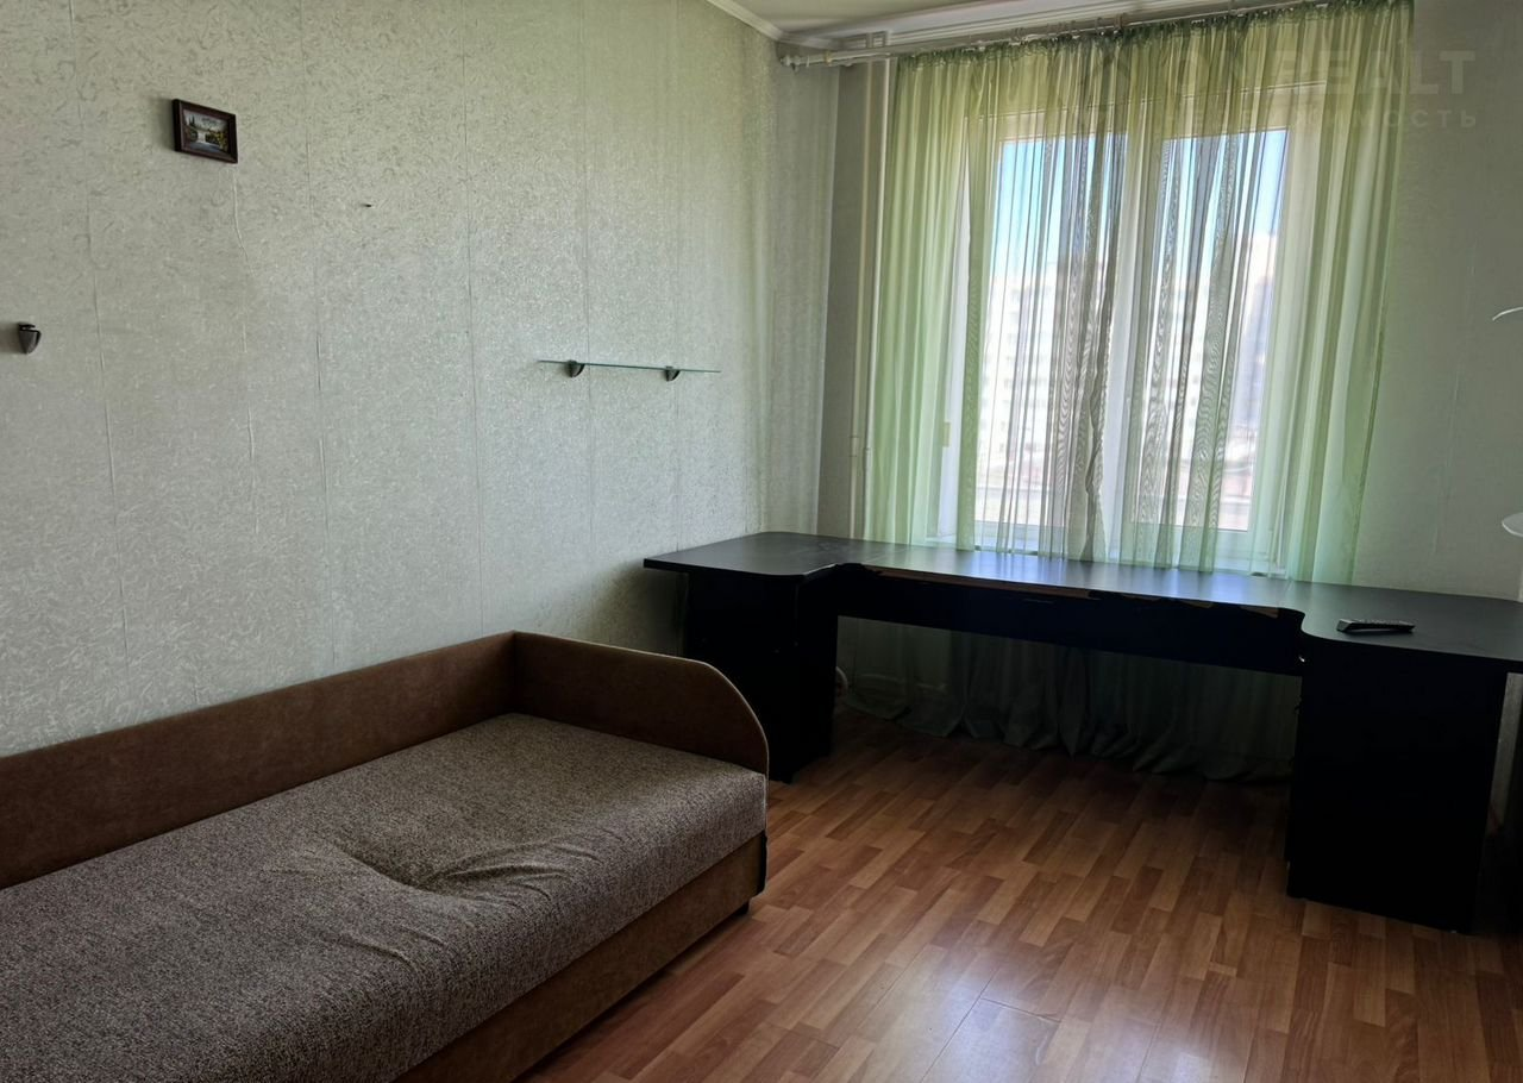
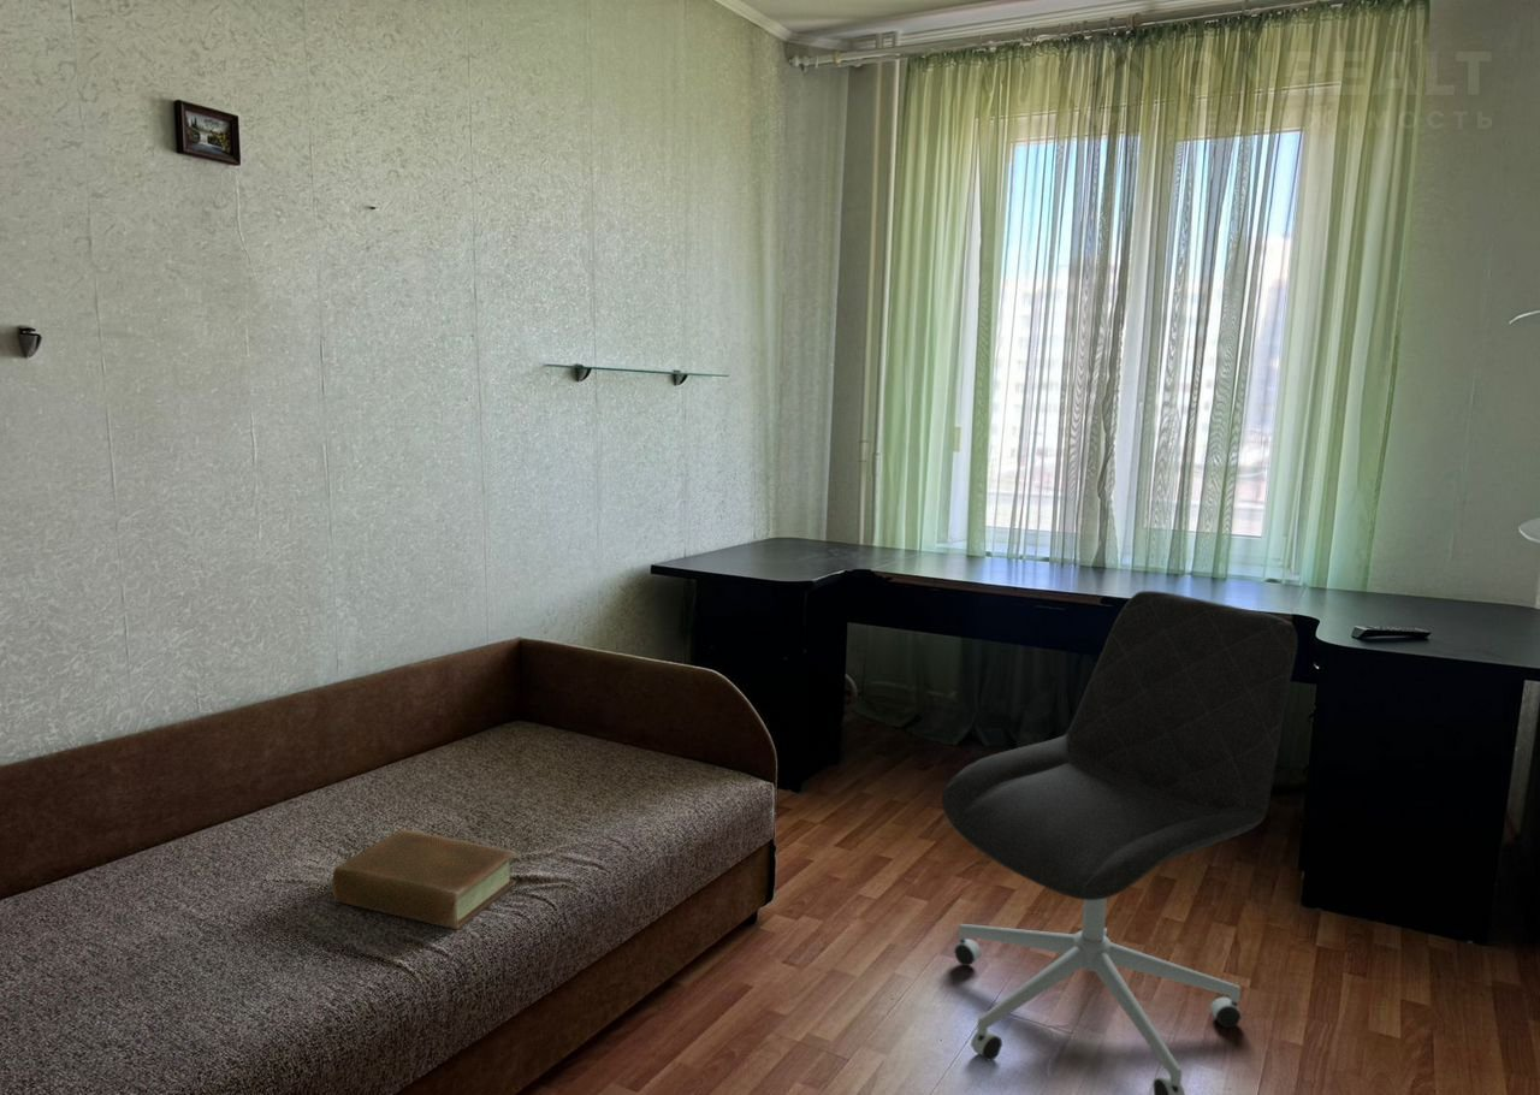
+ office chair (1107, 818)
+ book (426, 877)
